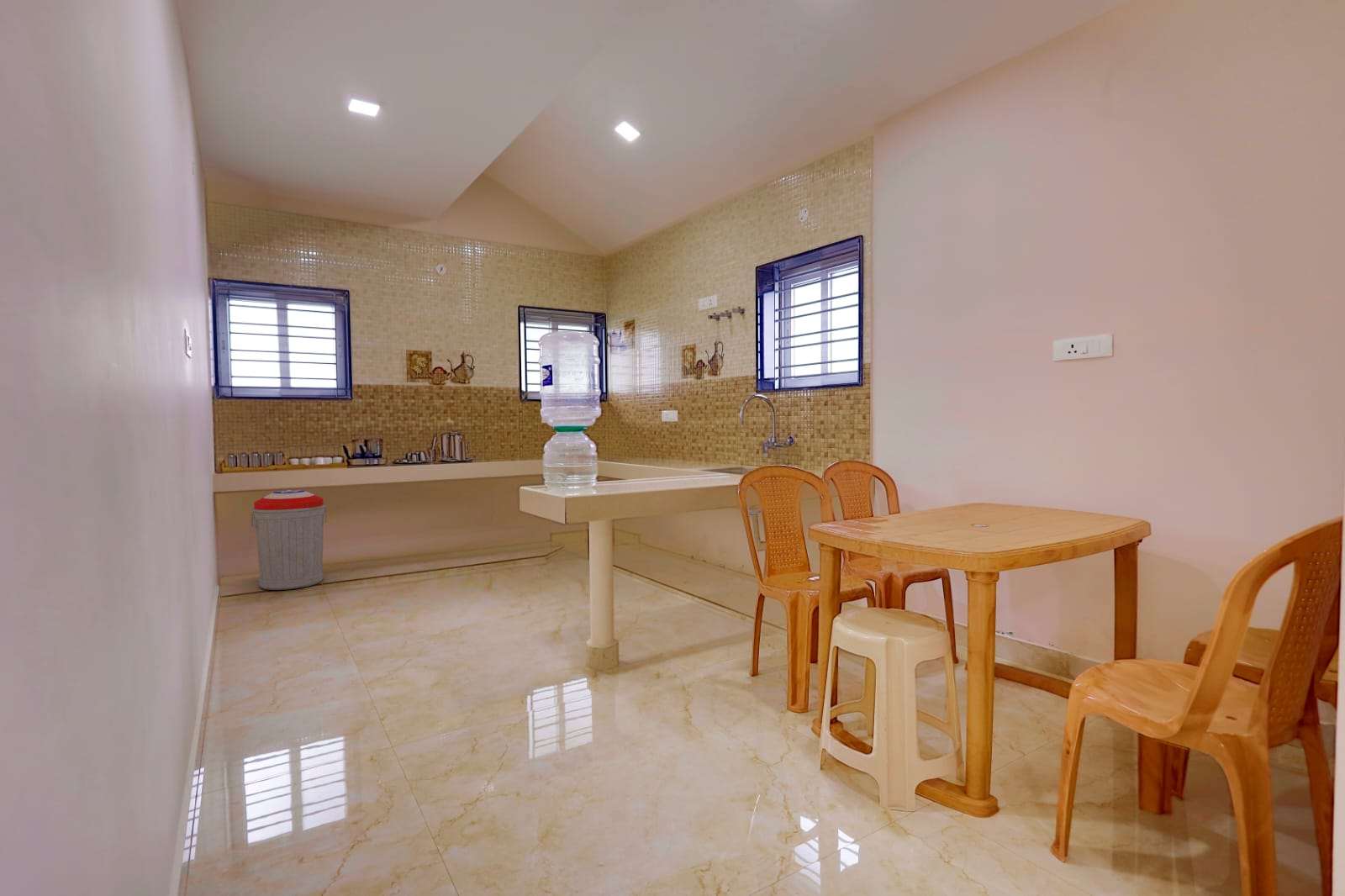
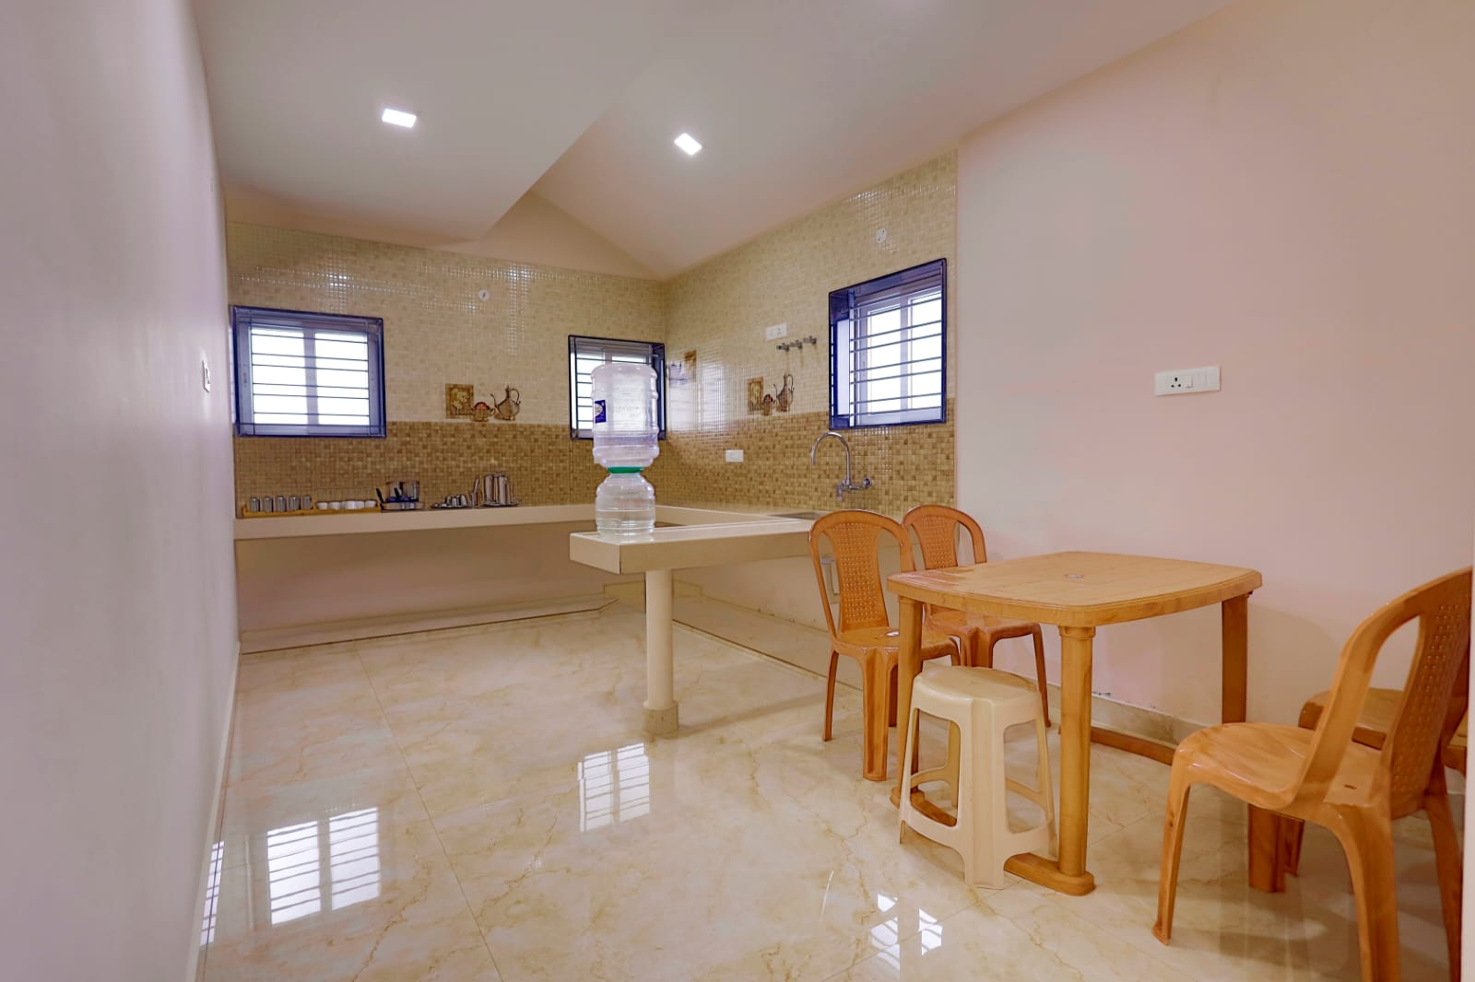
- trash can (290, 537)
